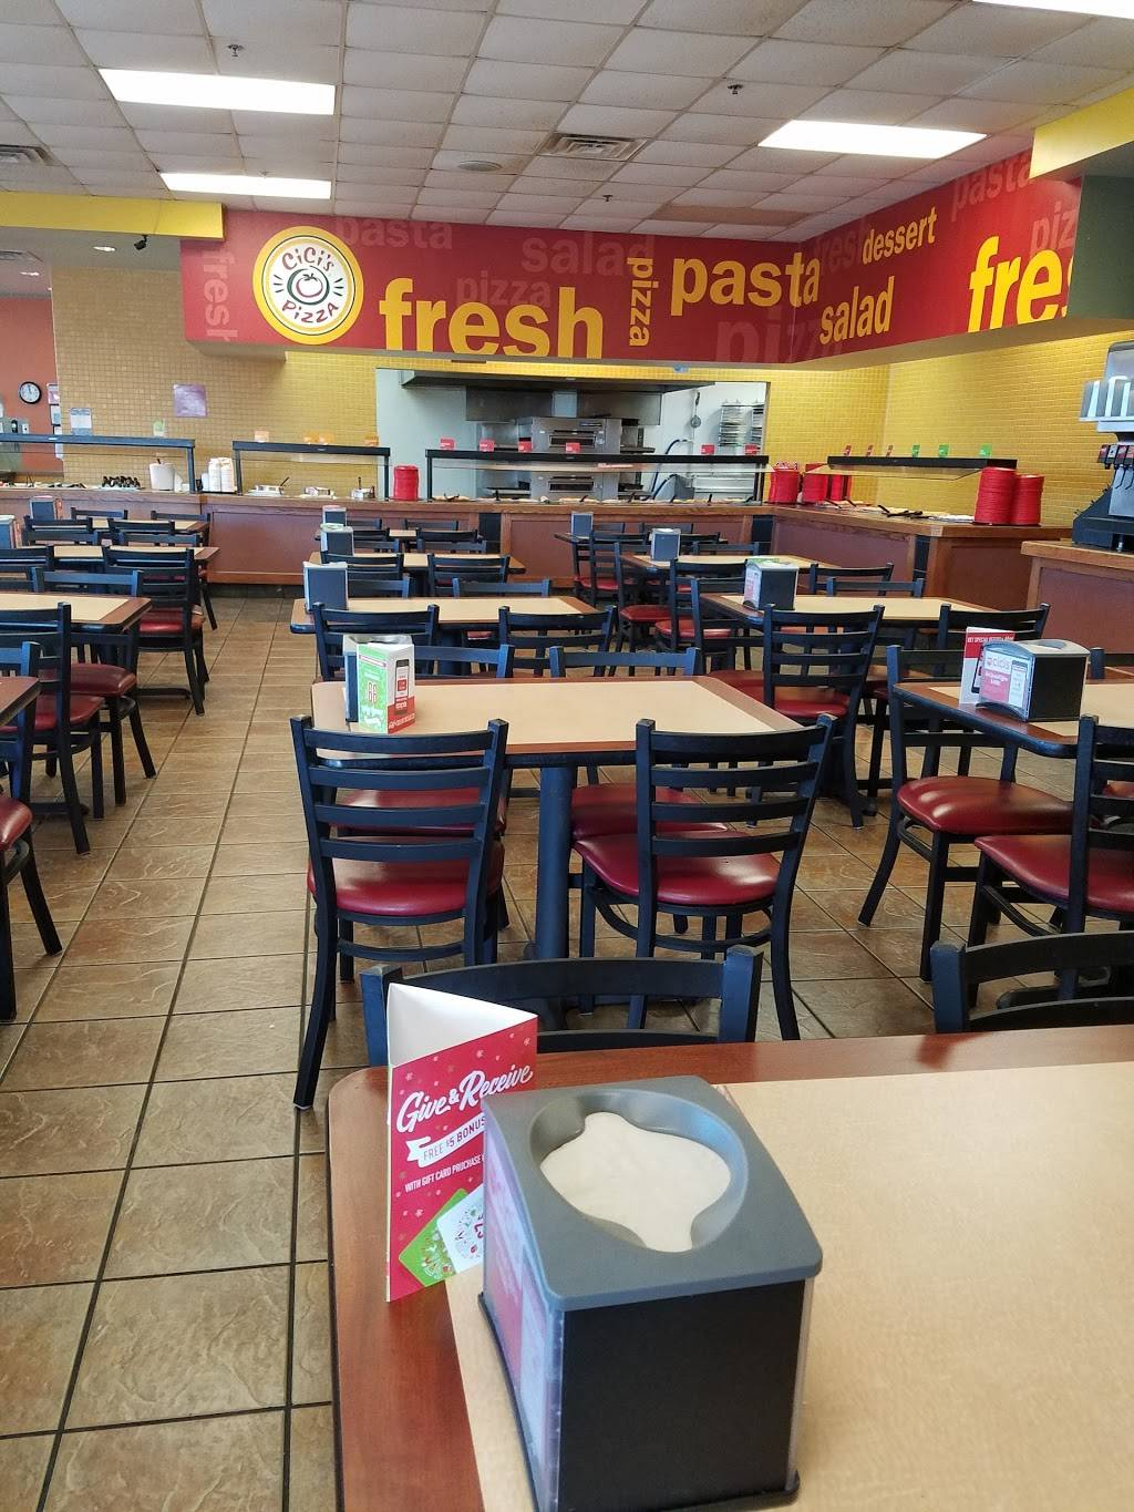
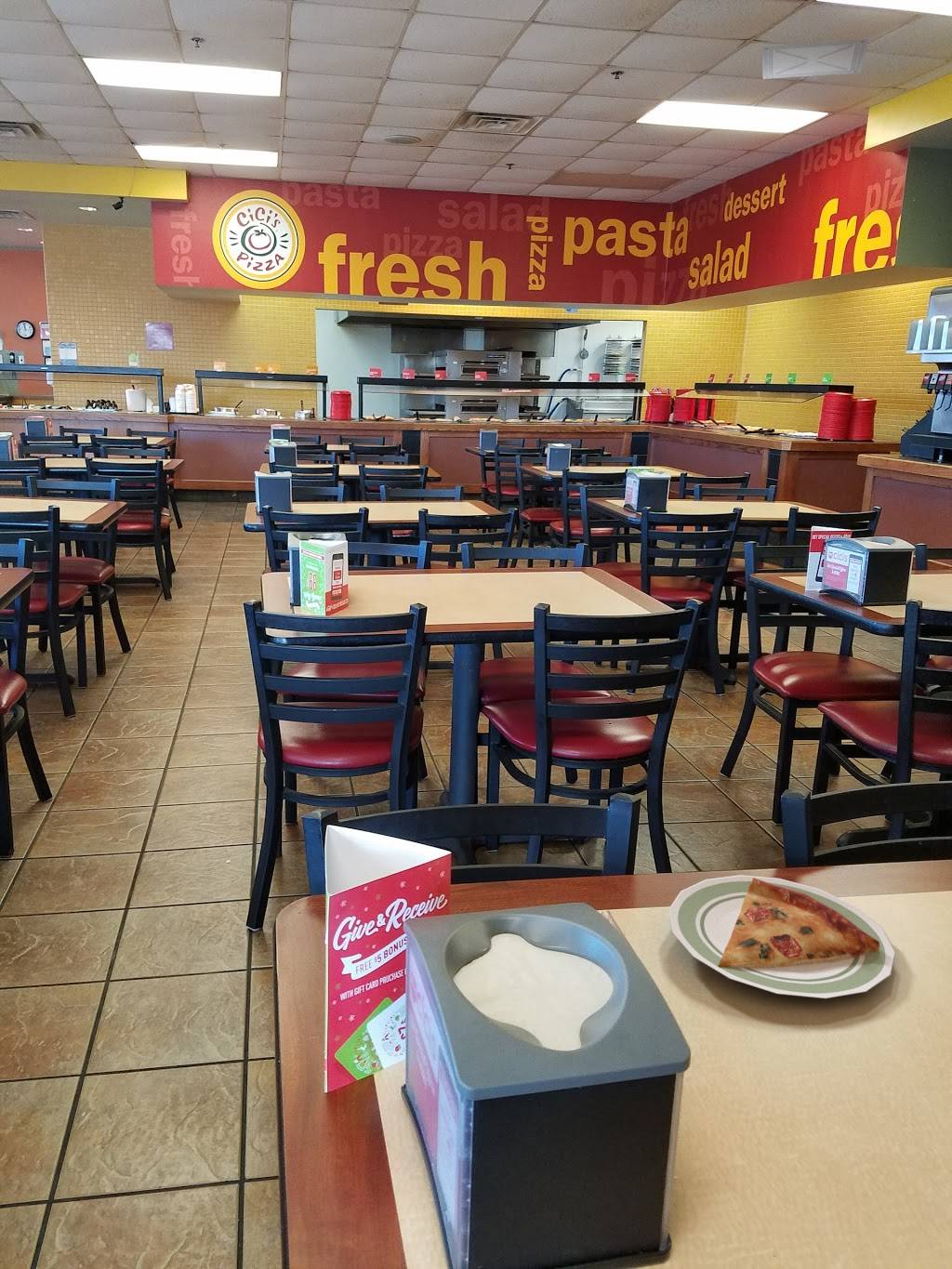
+ pizza slice (778, 931)
+ ceiling vent (812, 60)
